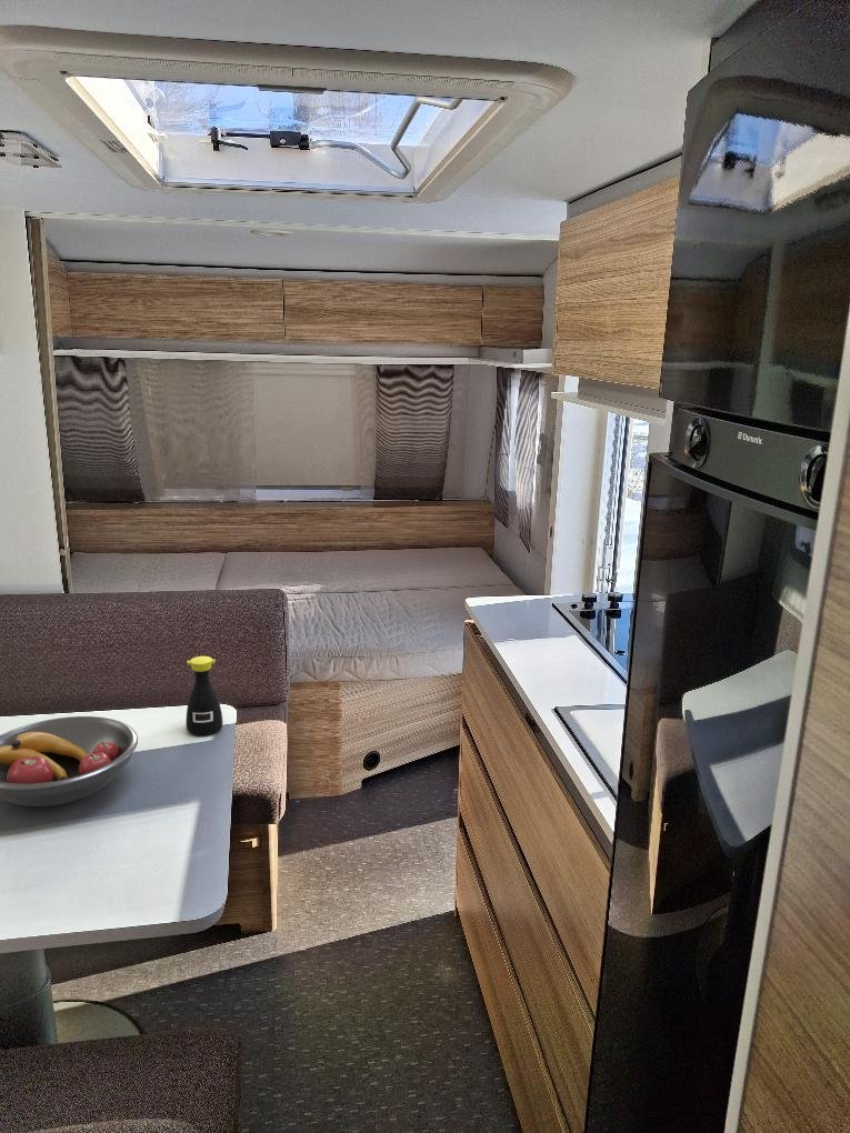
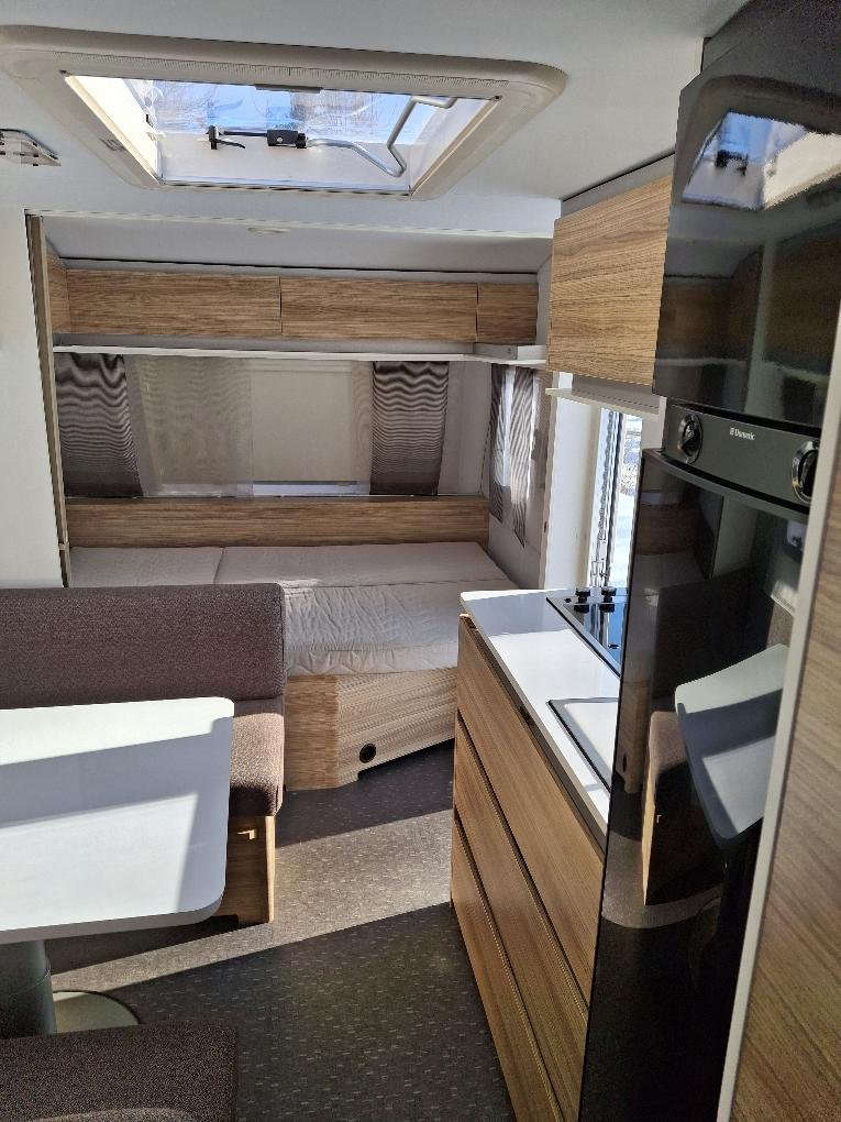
- bottle (202, 694)
- fruit bowl (58, 762)
